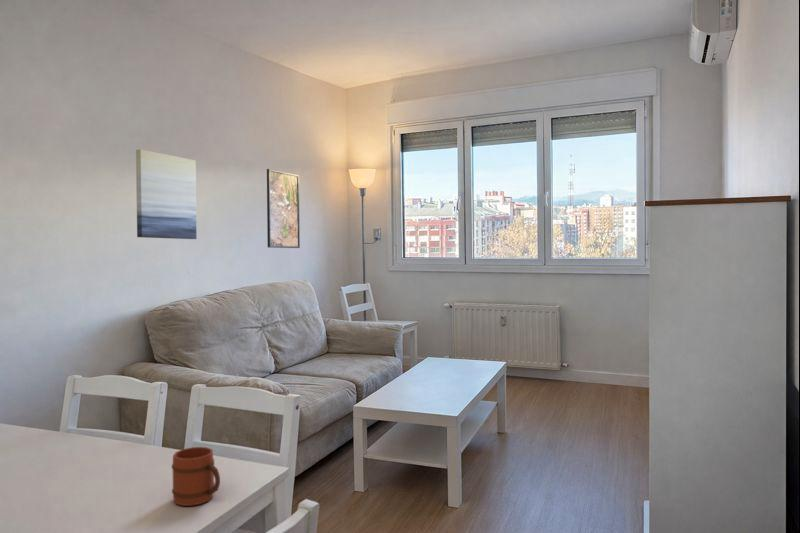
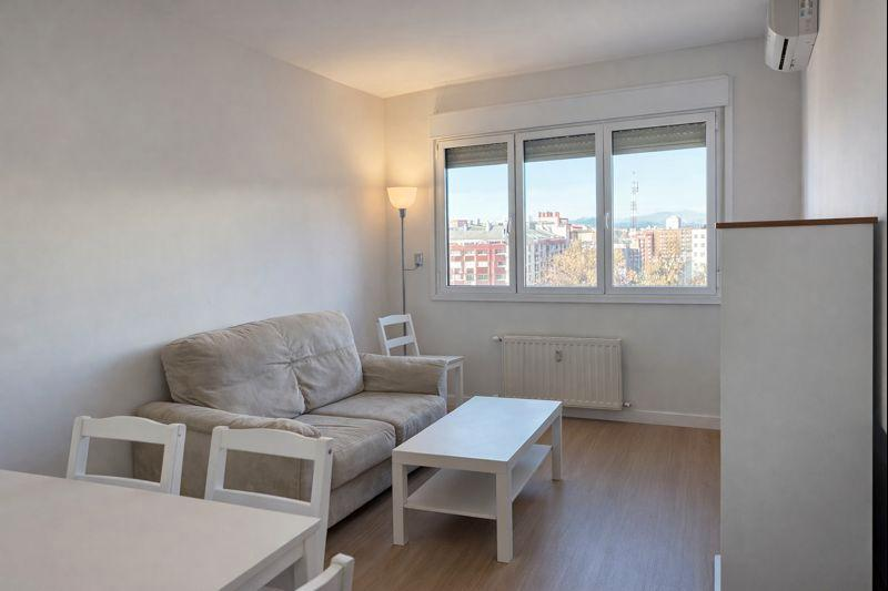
- mug (198, 476)
- wall art (167, 196)
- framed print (283, 210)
